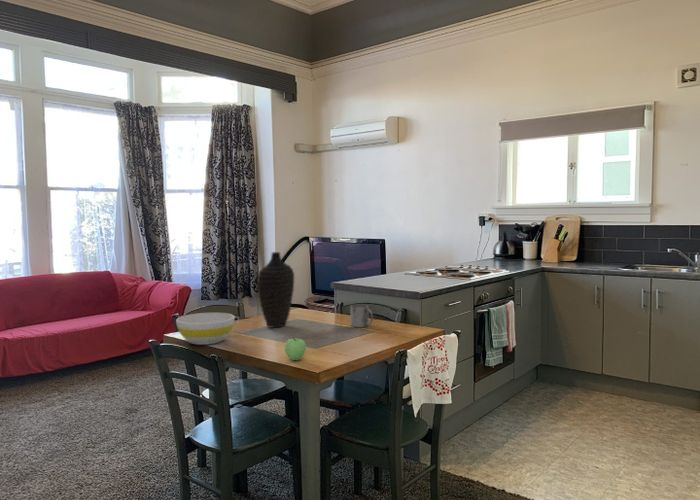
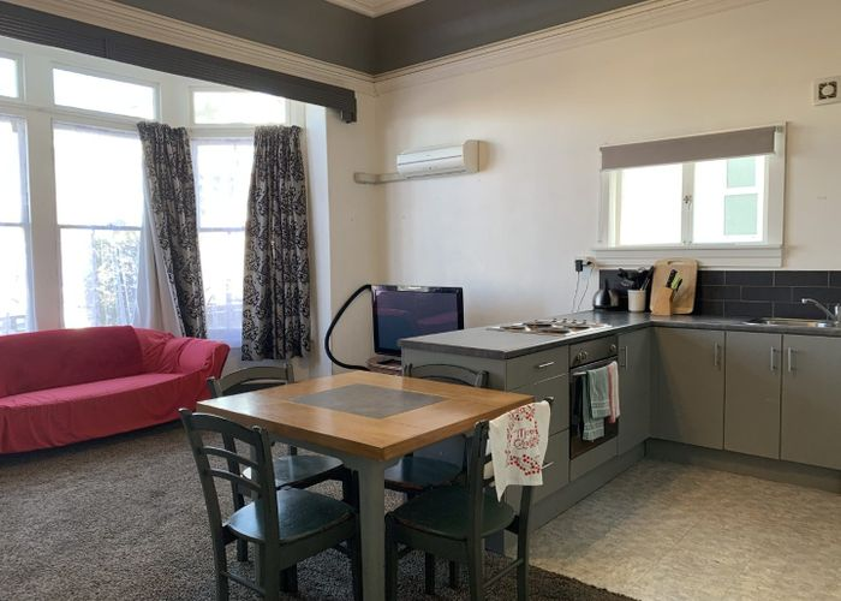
- bowl (206, 329)
- mug (362, 316)
- decorative vase (276, 289)
- apple (295, 348)
